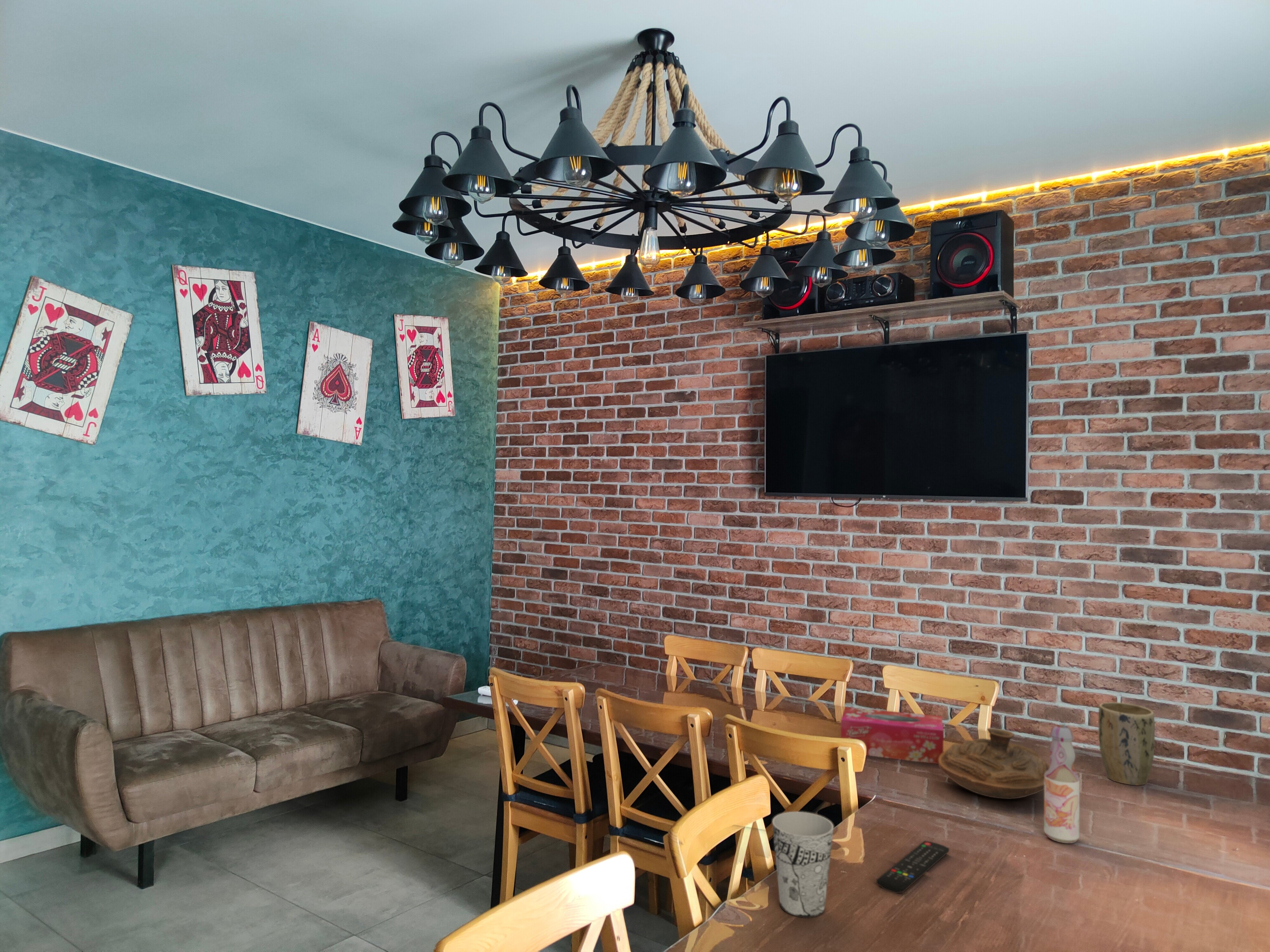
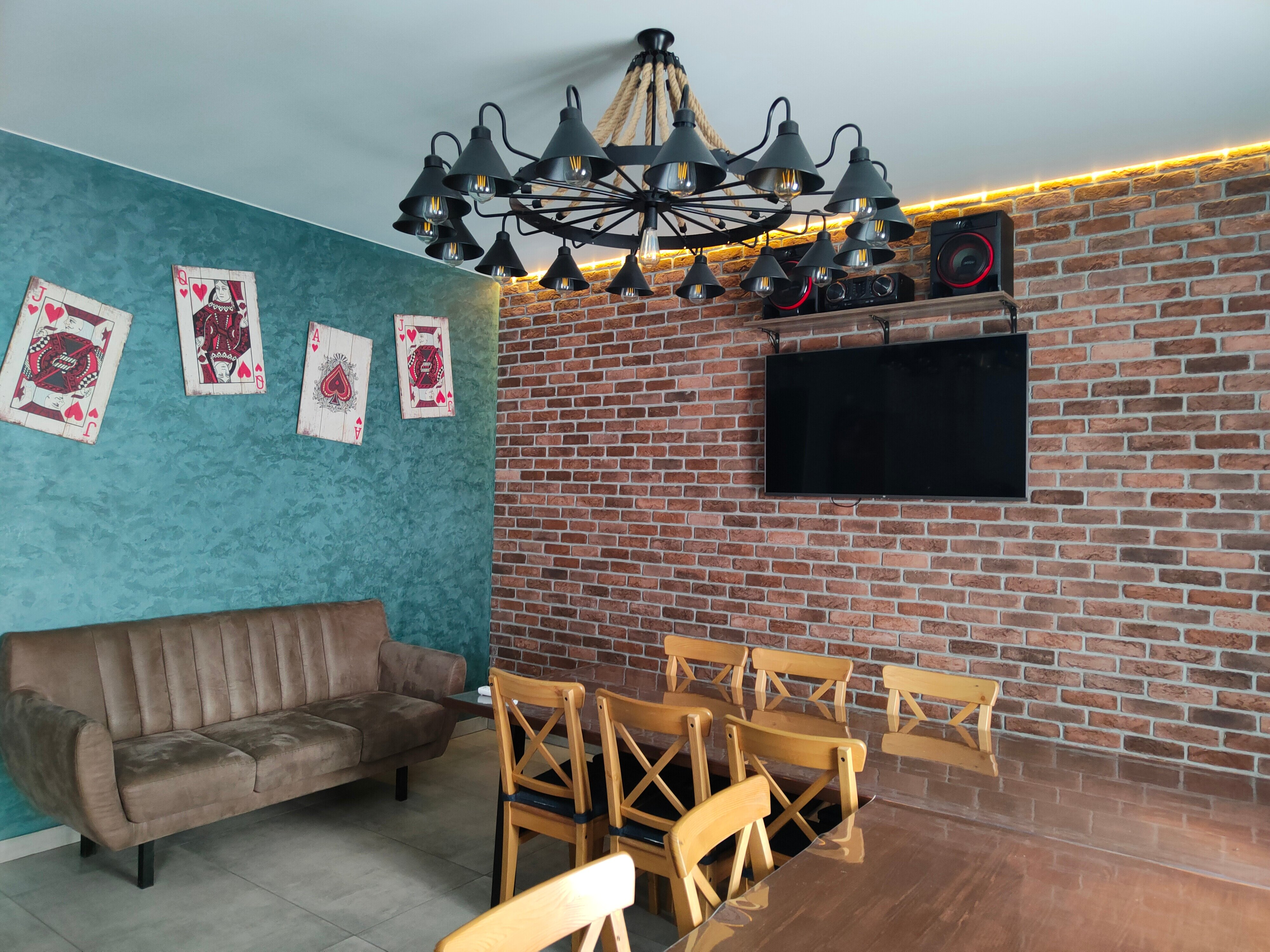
- bottle (1062, 782)
- decorative bowl (994, 761)
- cup (802, 865)
- plant pot (1126, 744)
- remote control (915, 866)
- tissue box (892, 734)
